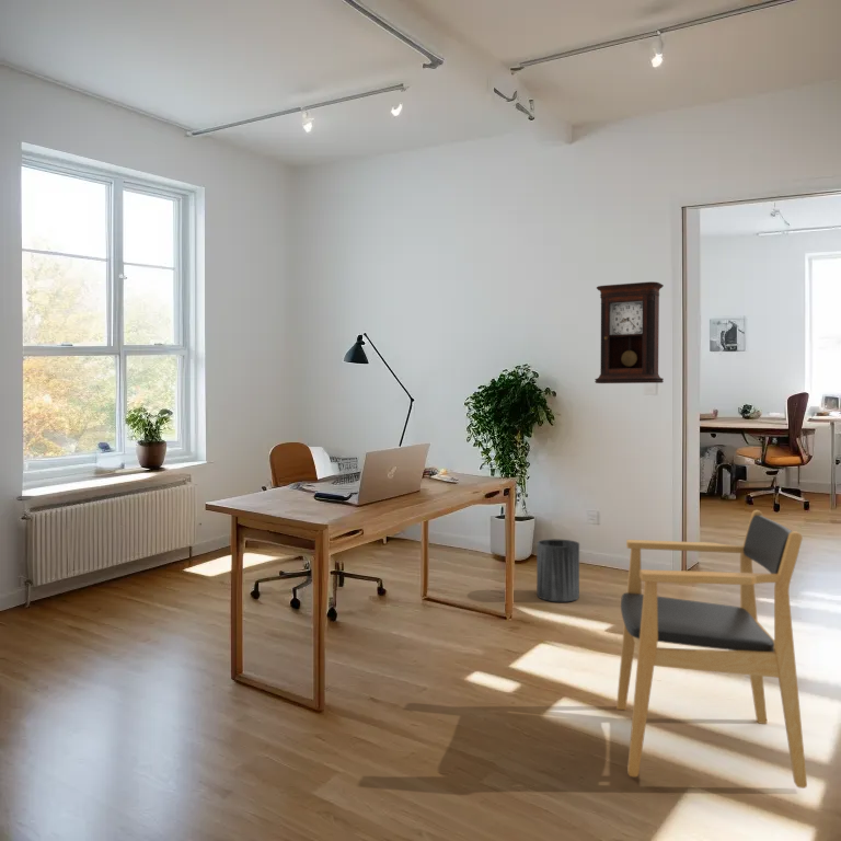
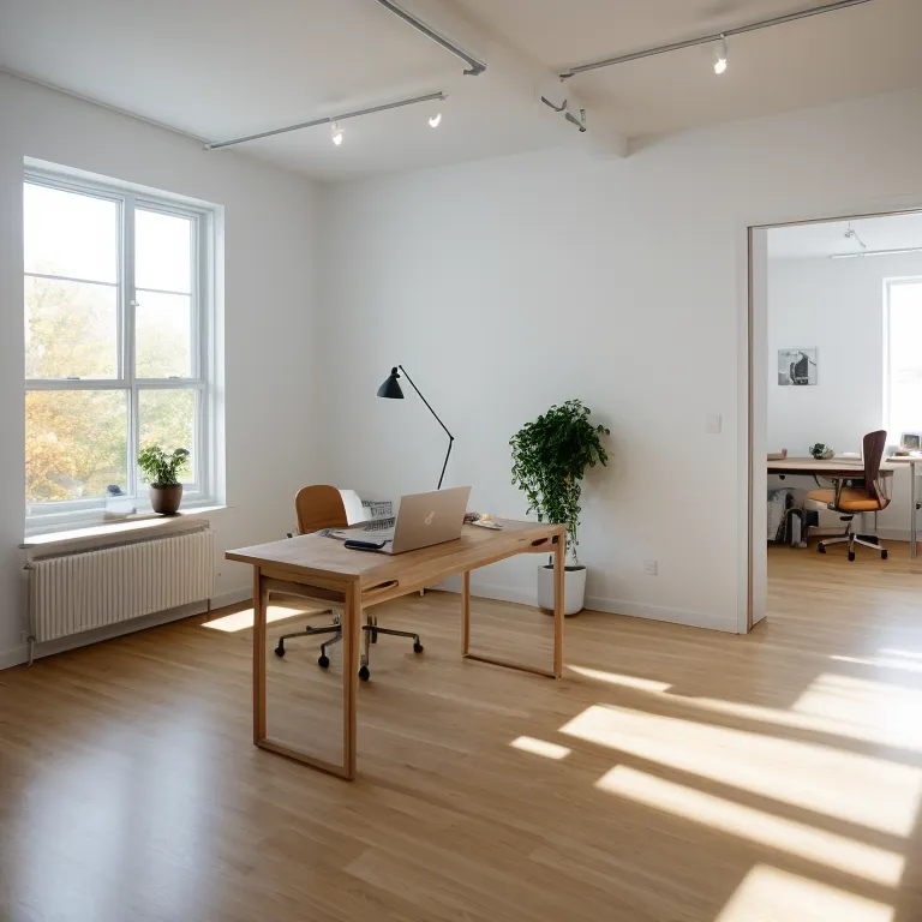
- armchair (703, 632)
- pendulum clock (627, 334)
- trash can (557, 569)
